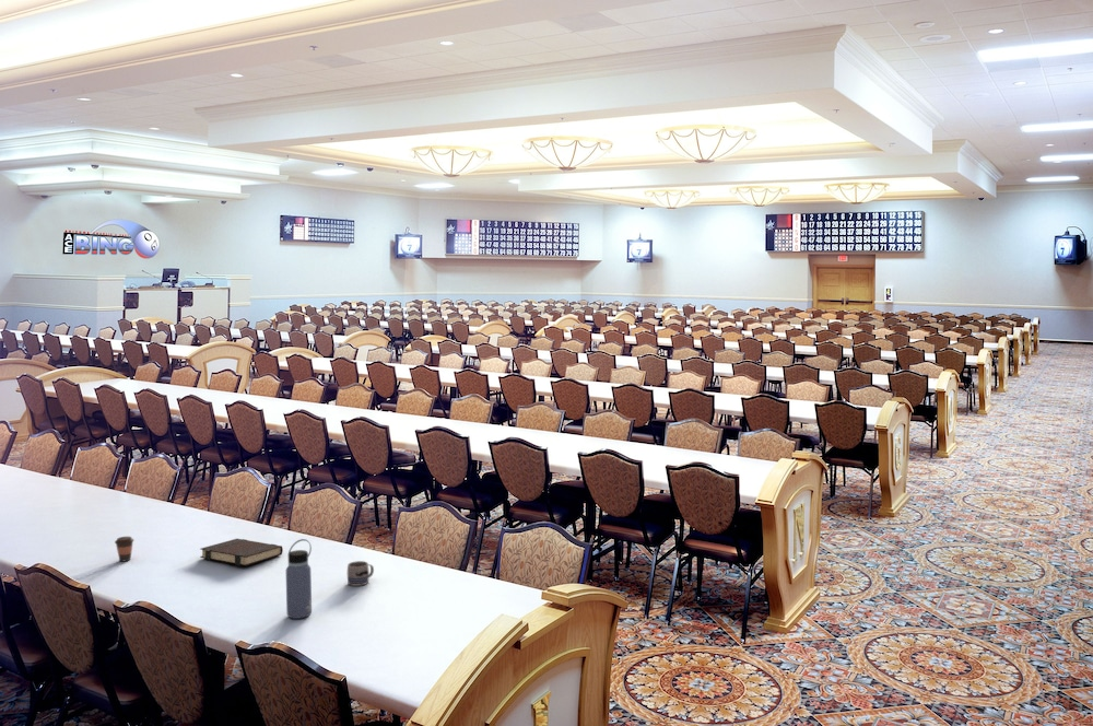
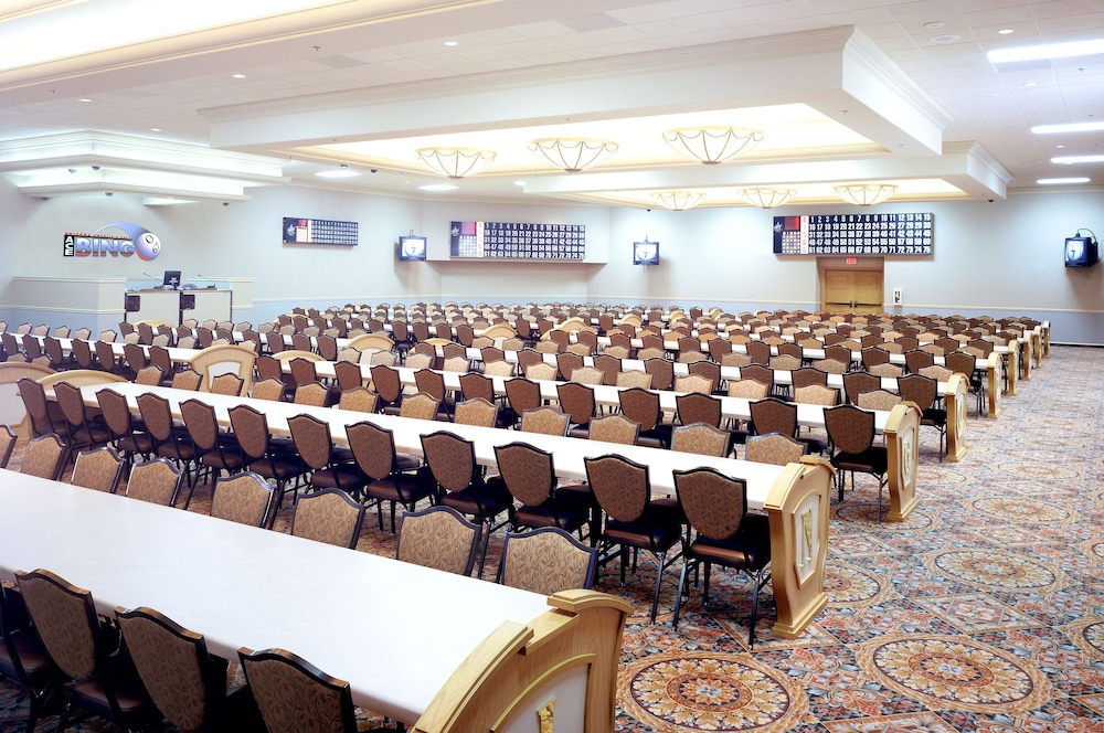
- coffee cup (125, 549)
- mug (361, 572)
- water bottle (298, 578)
- book (242, 551)
